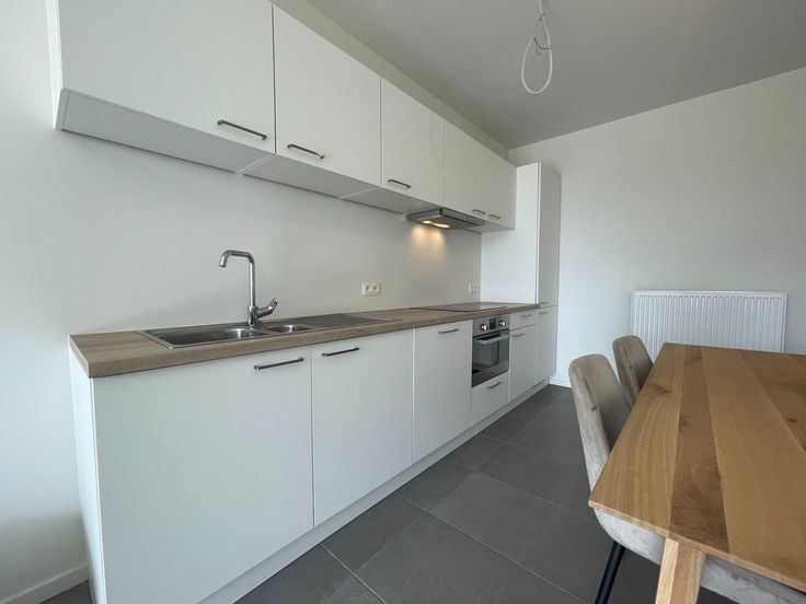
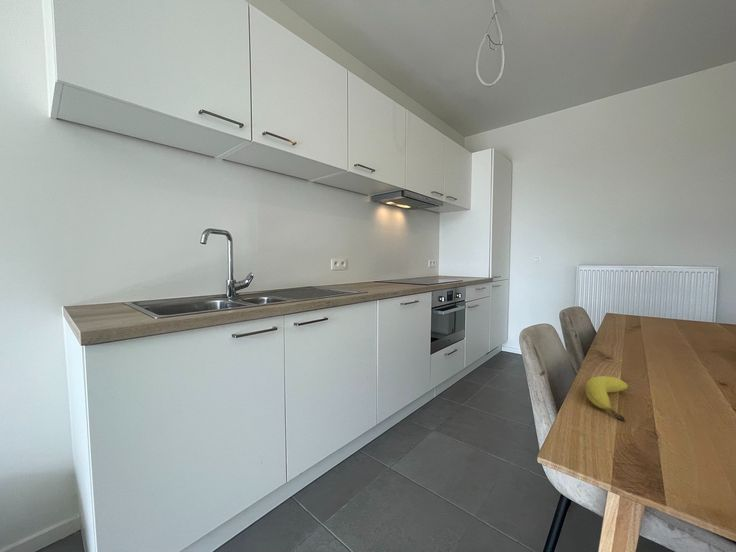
+ fruit (607, 389)
